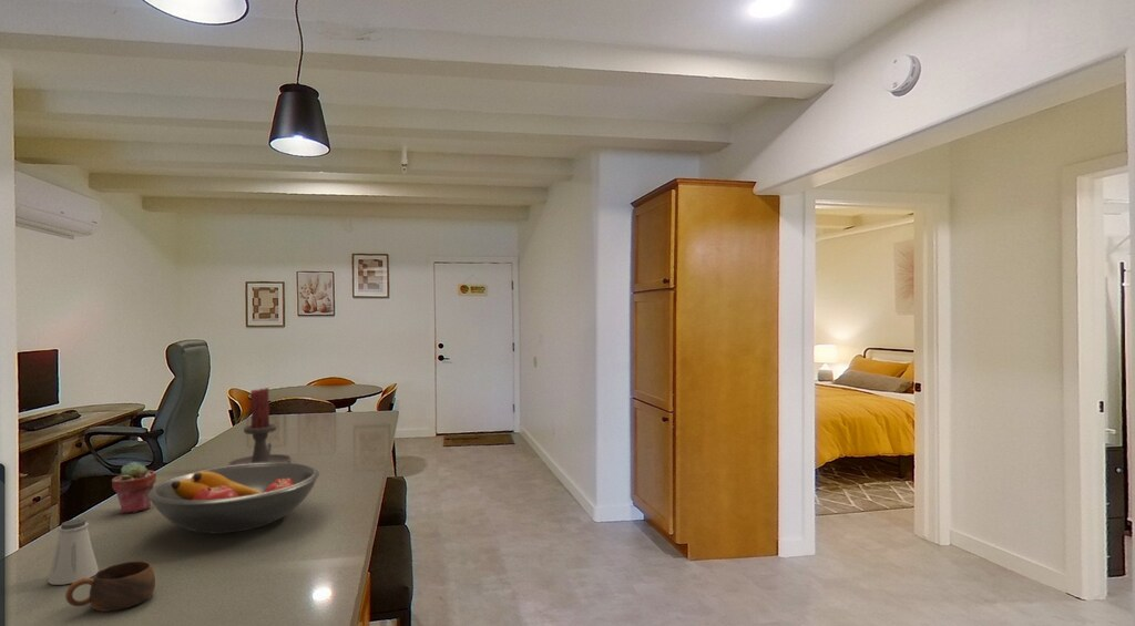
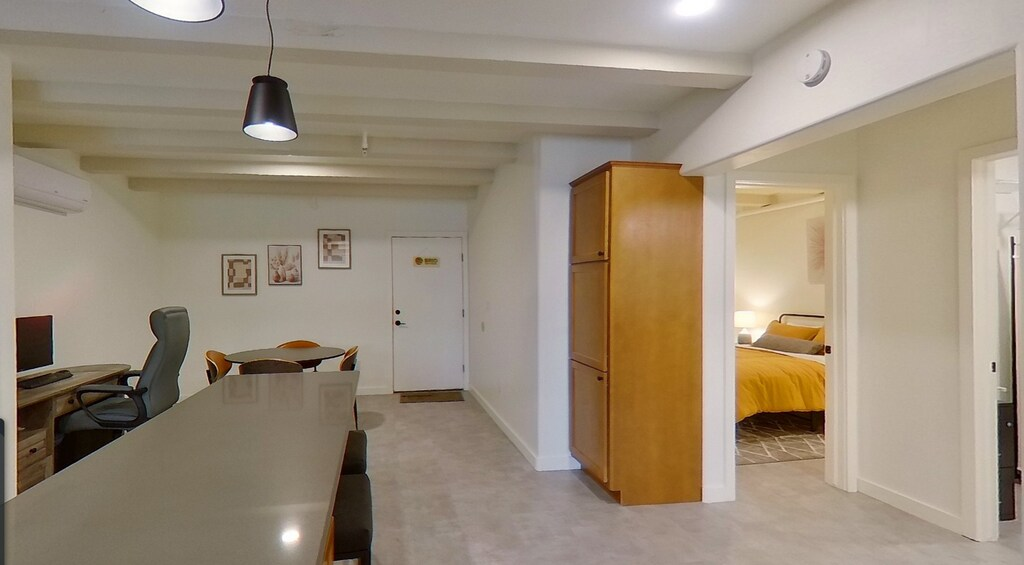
- candle holder (262, 425)
- cup (112, 586)
- potted succulent (134, 485)
- fruit bowl (238, 495)
- saltshaker (73, 548)
